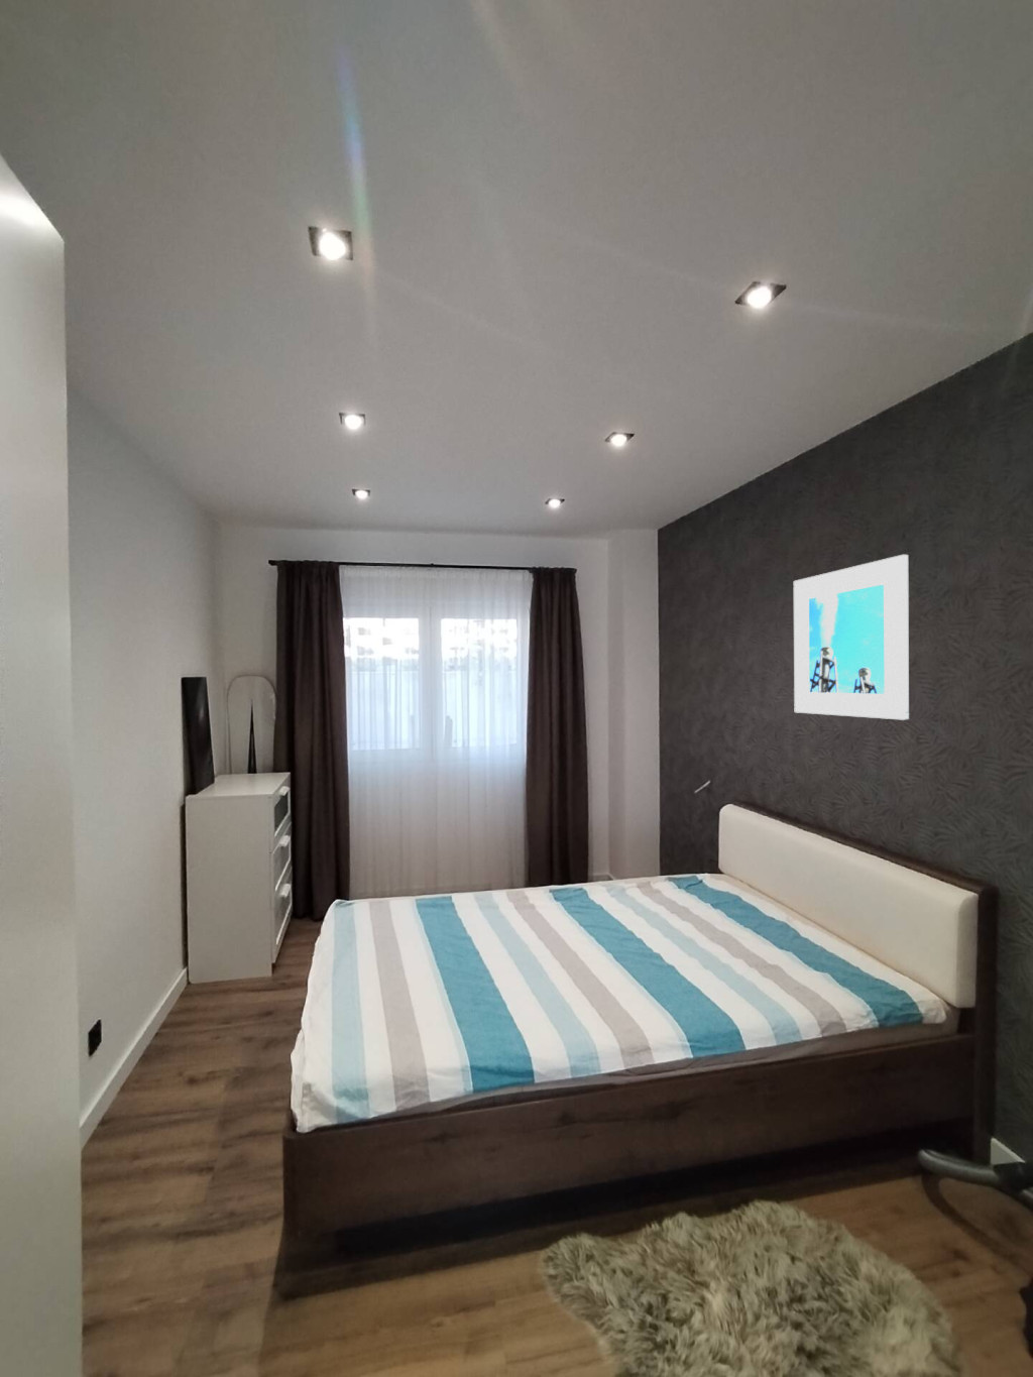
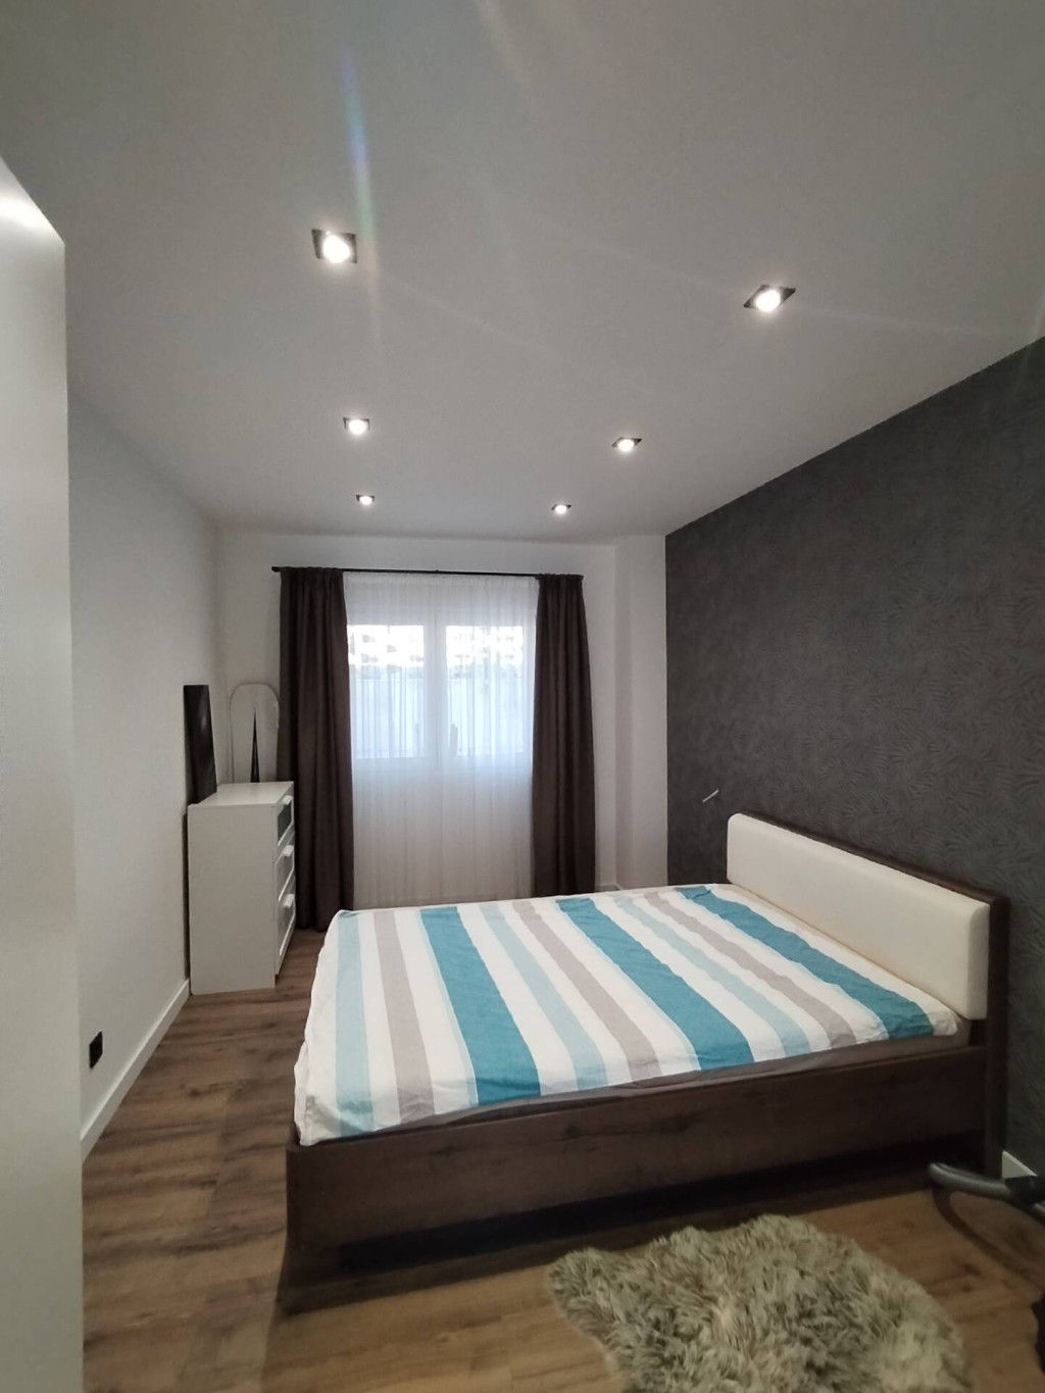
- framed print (844, 642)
